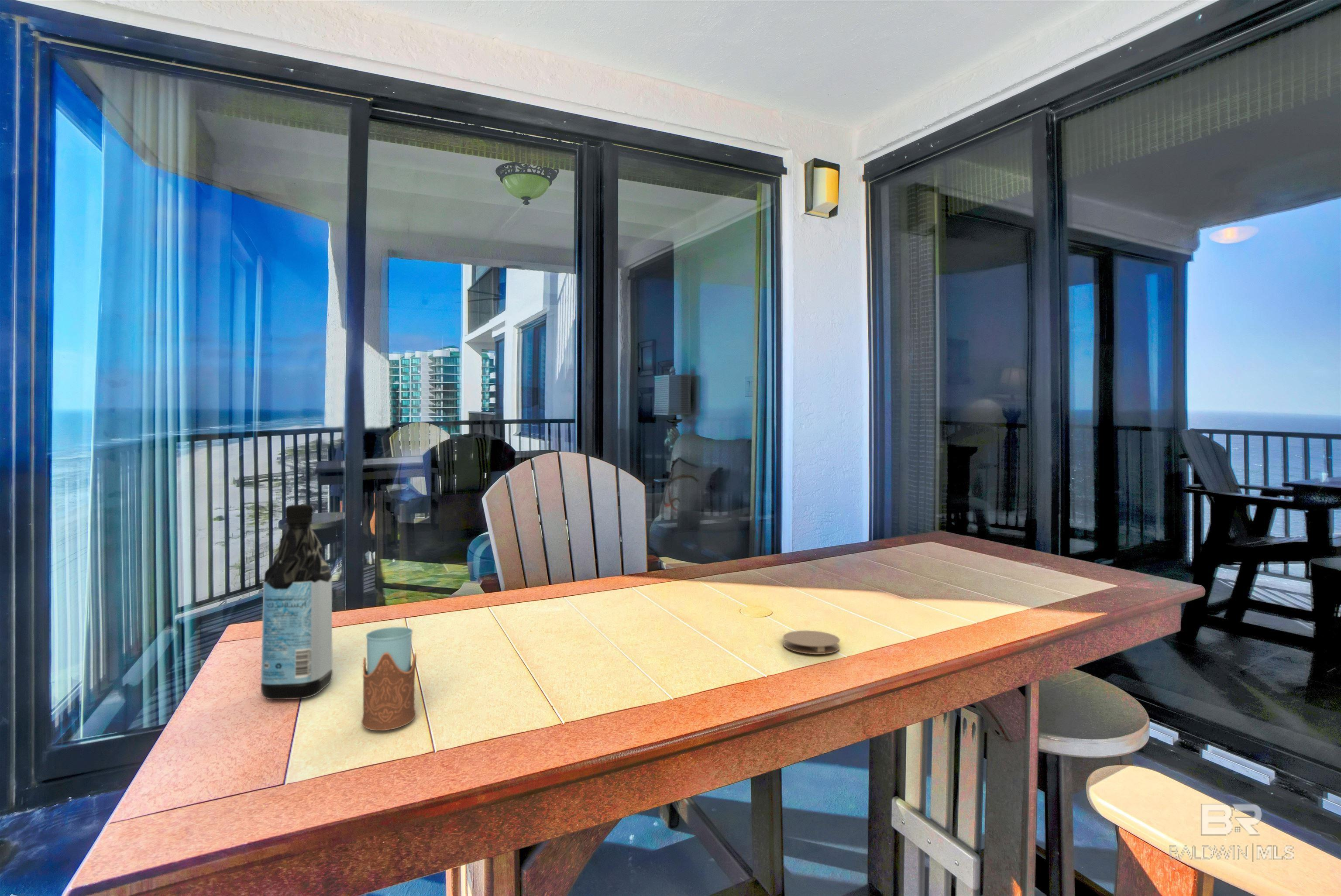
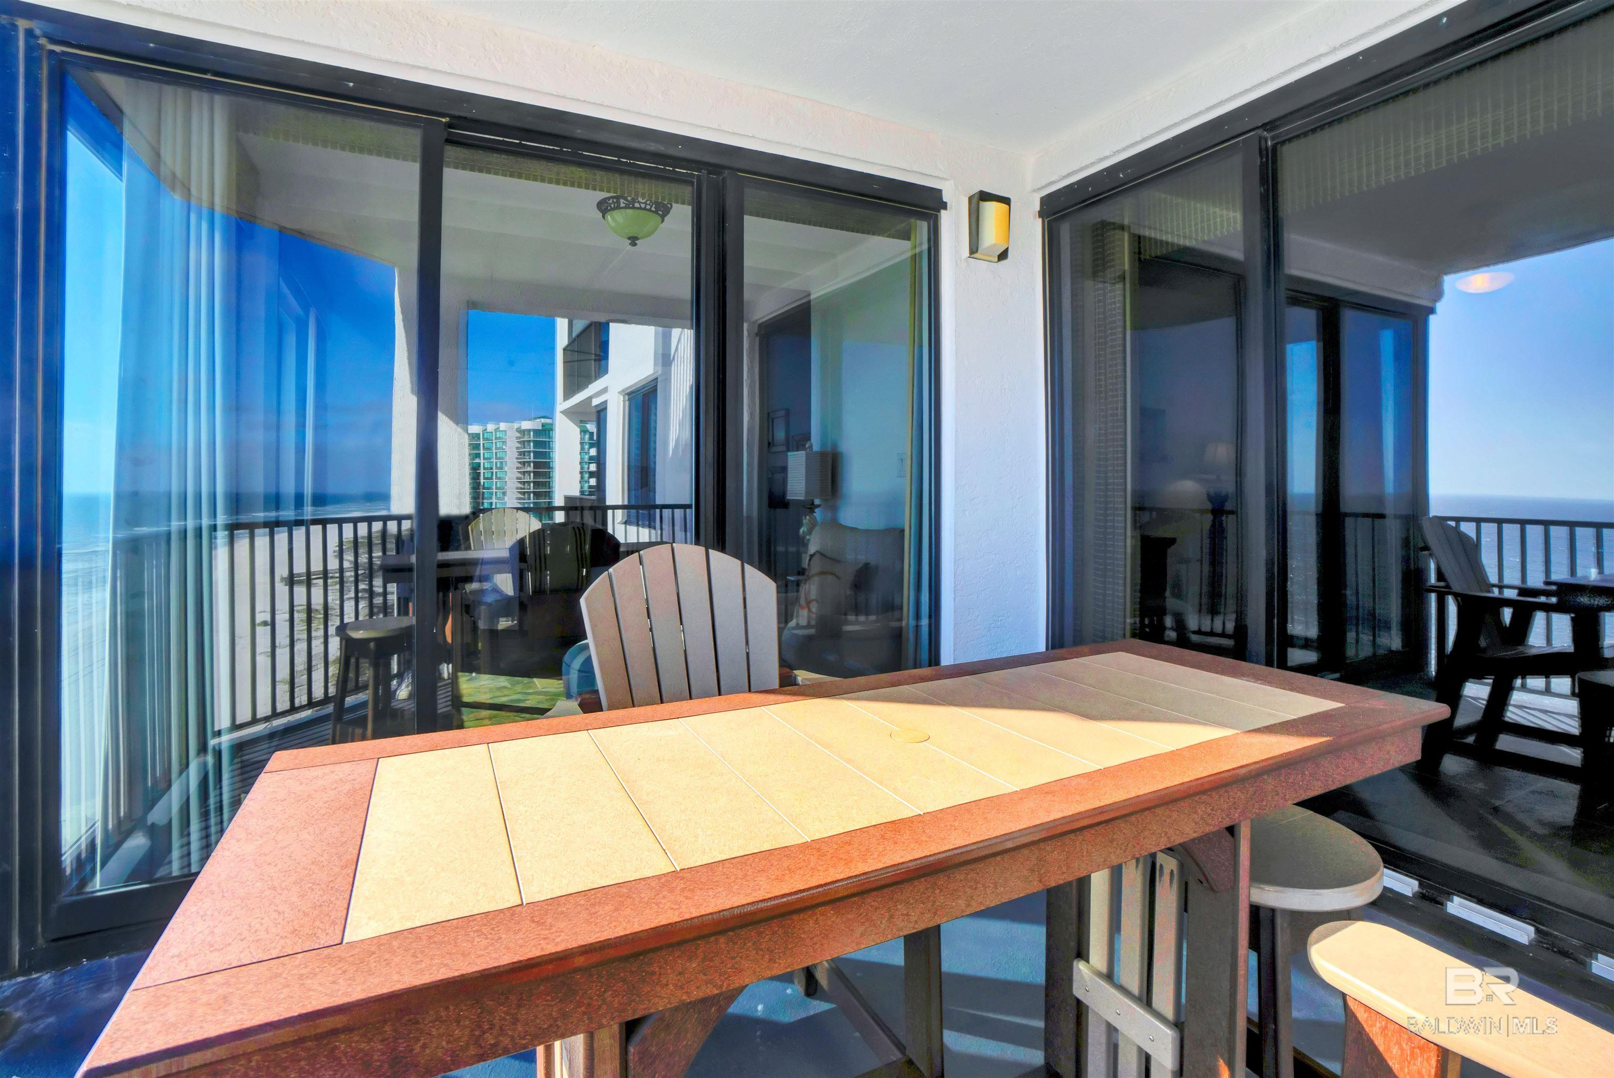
- coaster (811, 642)
- drinking glass (391, 673)
- water bottle (299, 598)
